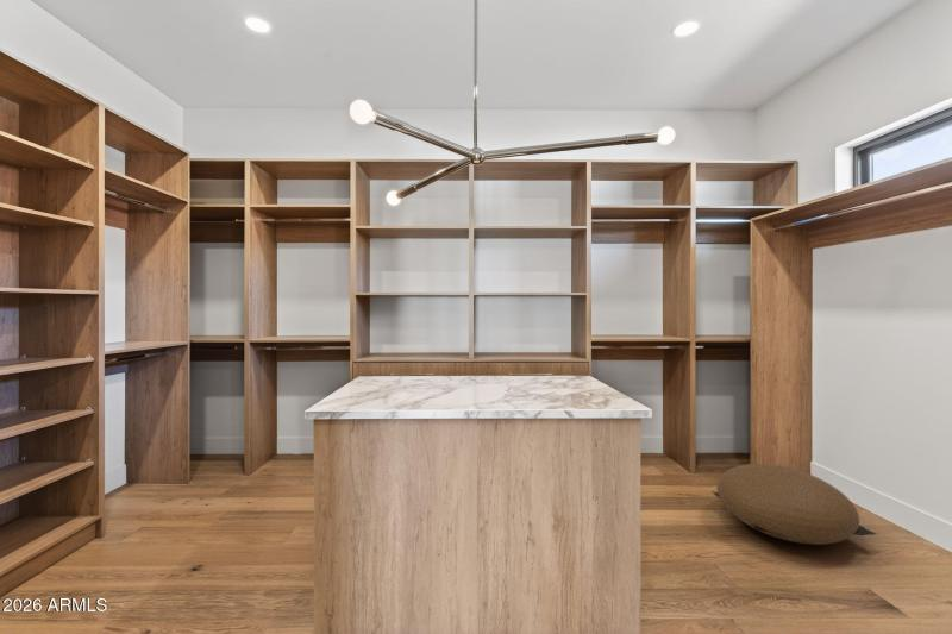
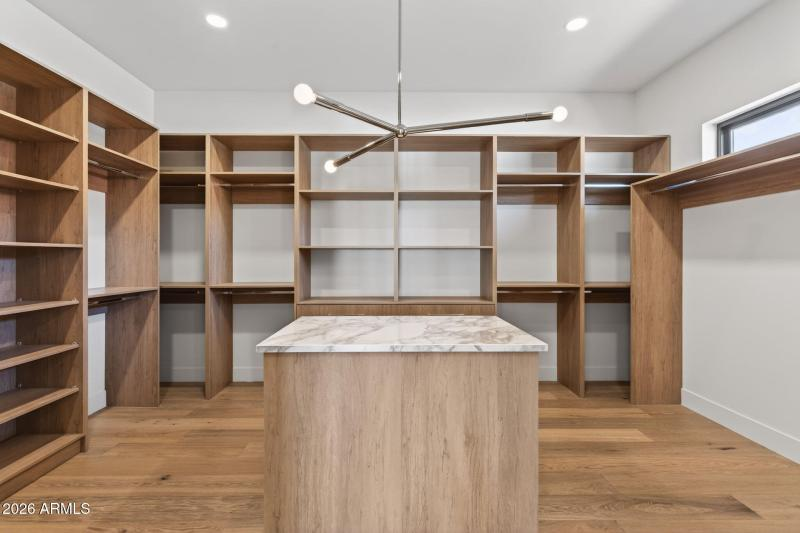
- pouf (782, 500)
